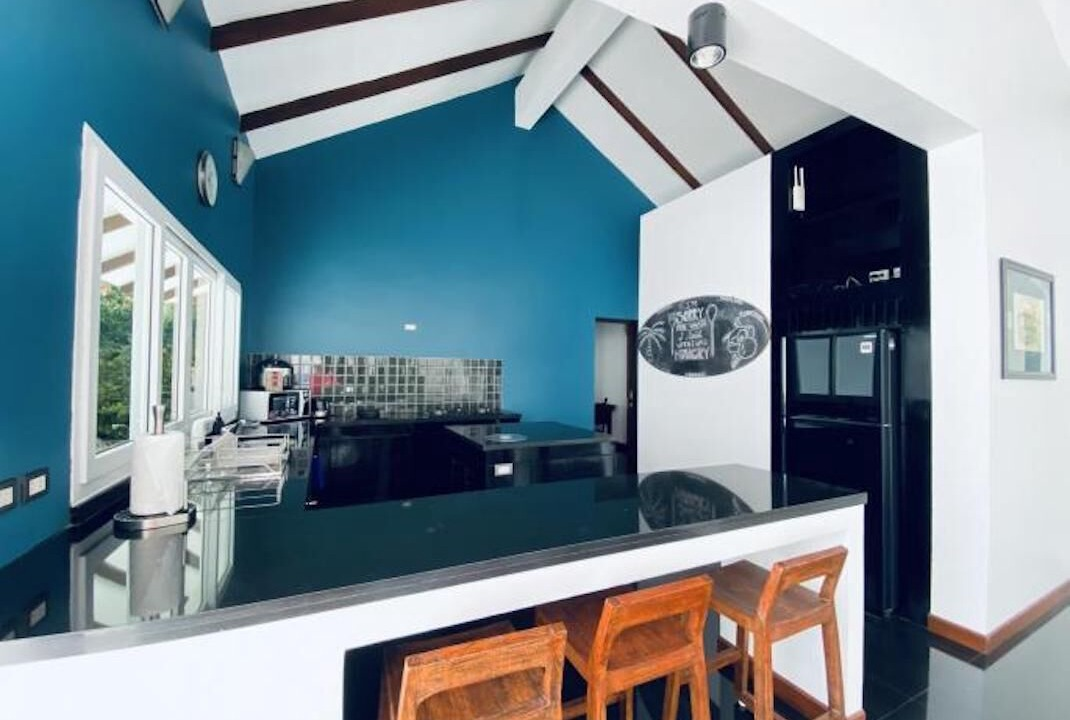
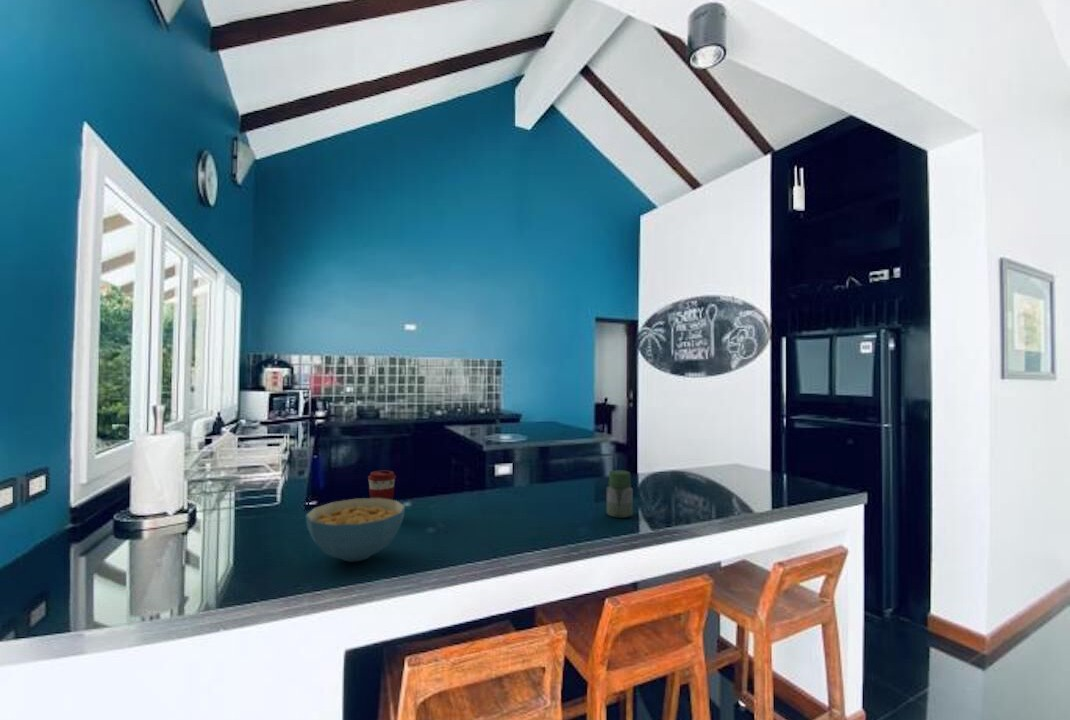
+ jar (619, 493)
+ cereal bowl (356, 533)
+ coffee cup (381, 494)
